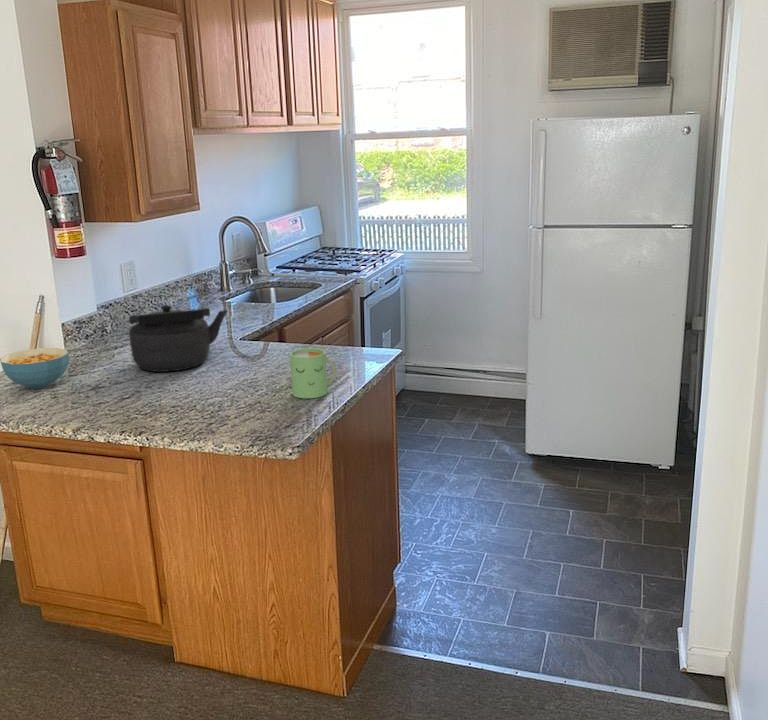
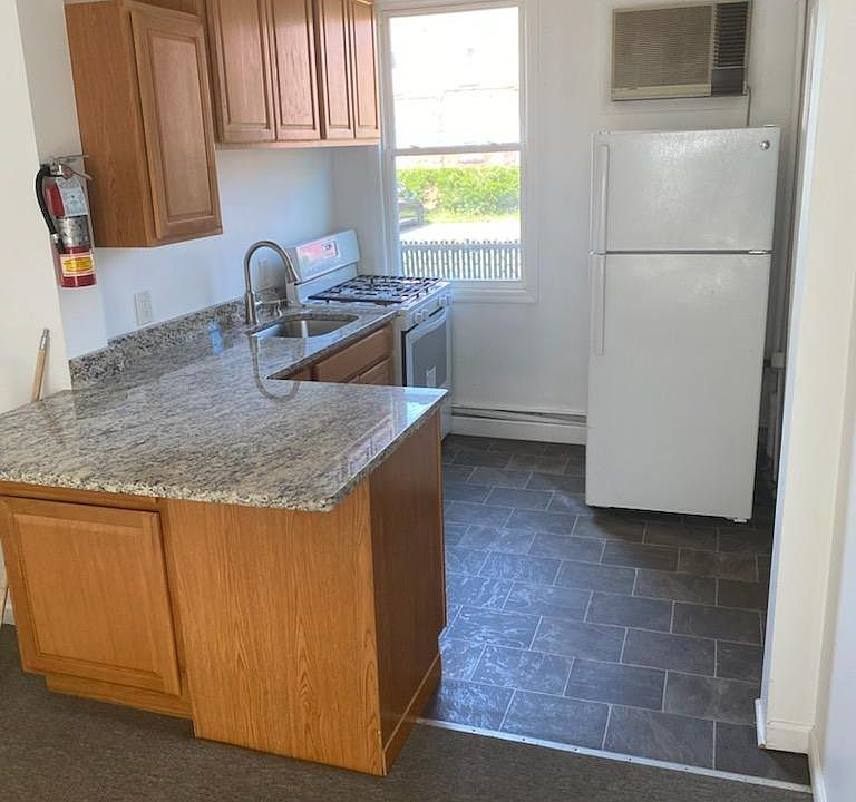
- mug (313, 372)
- cereal bowl (37, 370)
- kettle (172, 334)
